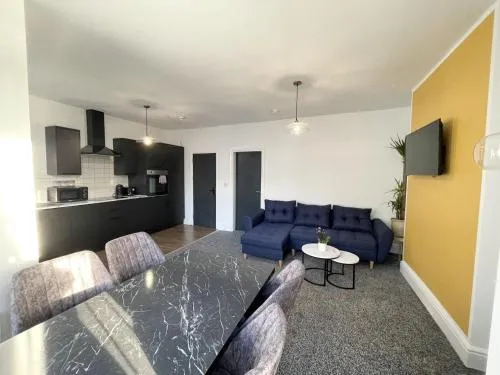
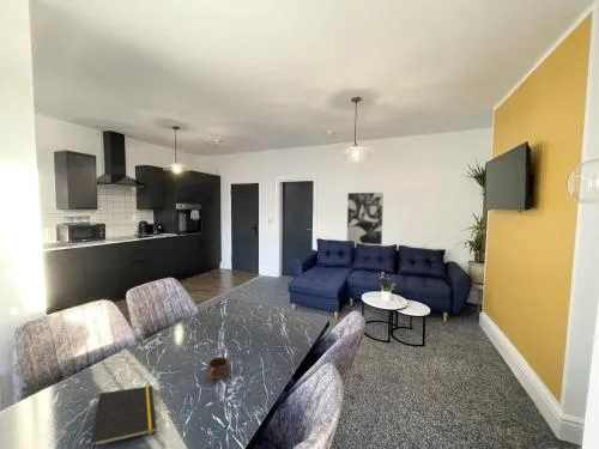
+ wall art (364, 218)
+ notepad (126, 411)
+ cup (216, 369)
